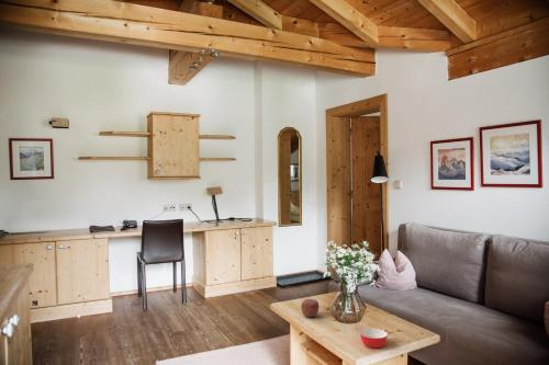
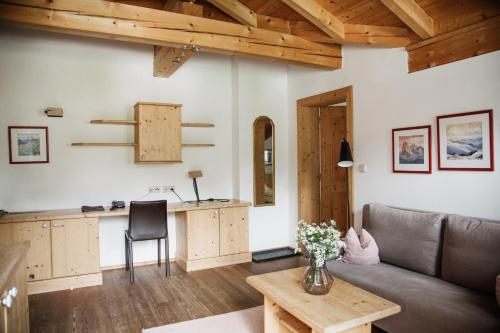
- bowl (376, 337)
- apple (310, 307)
